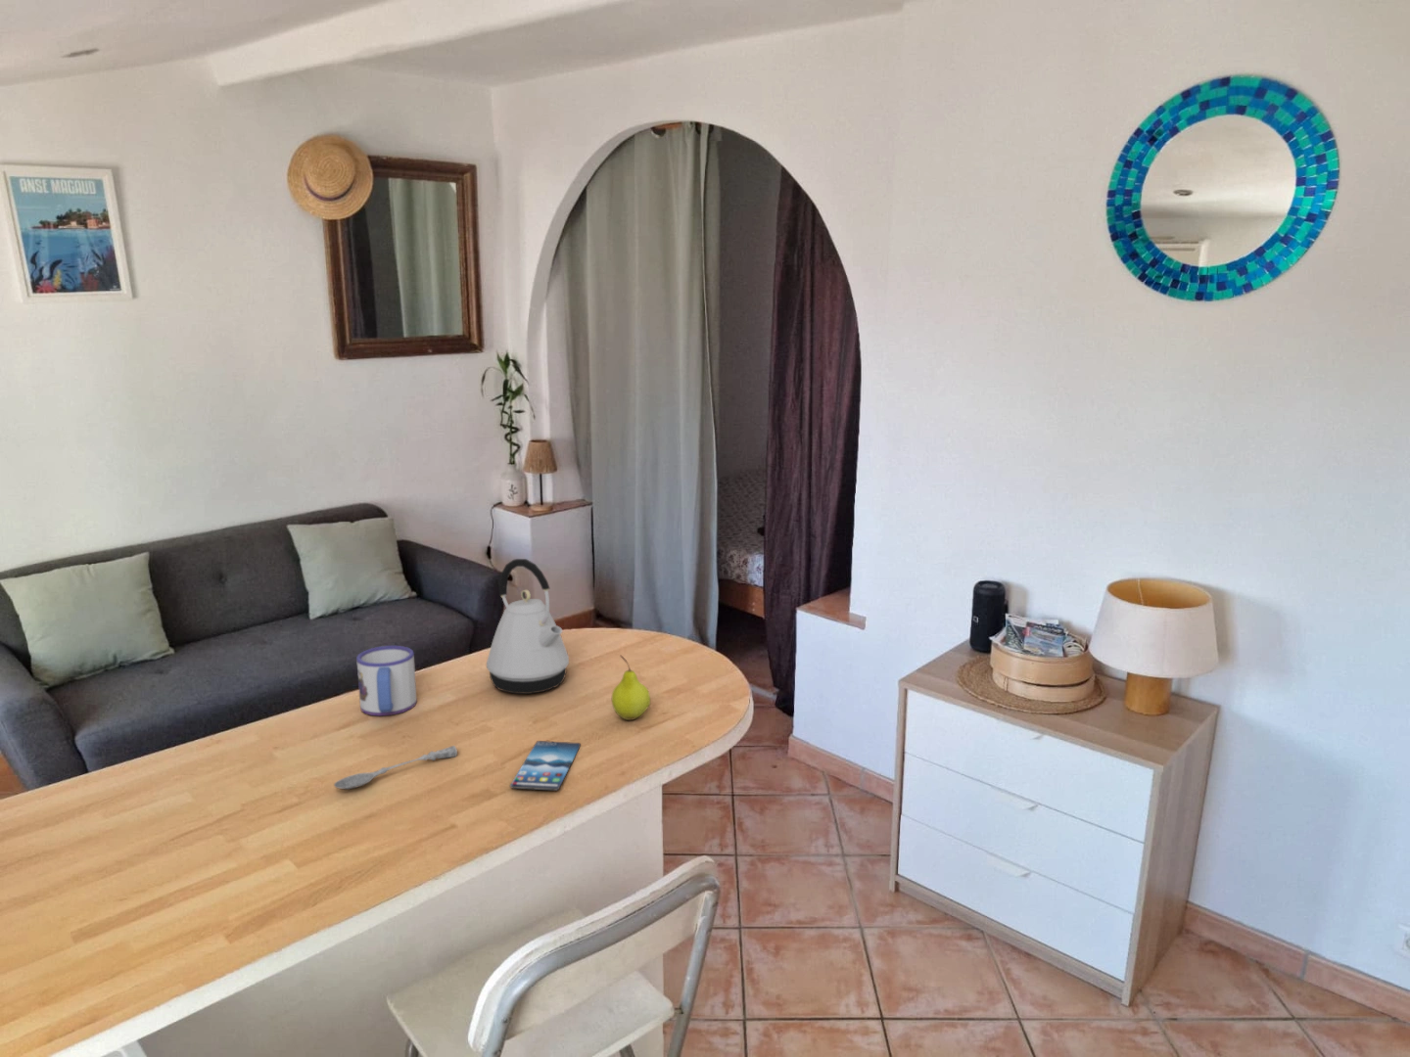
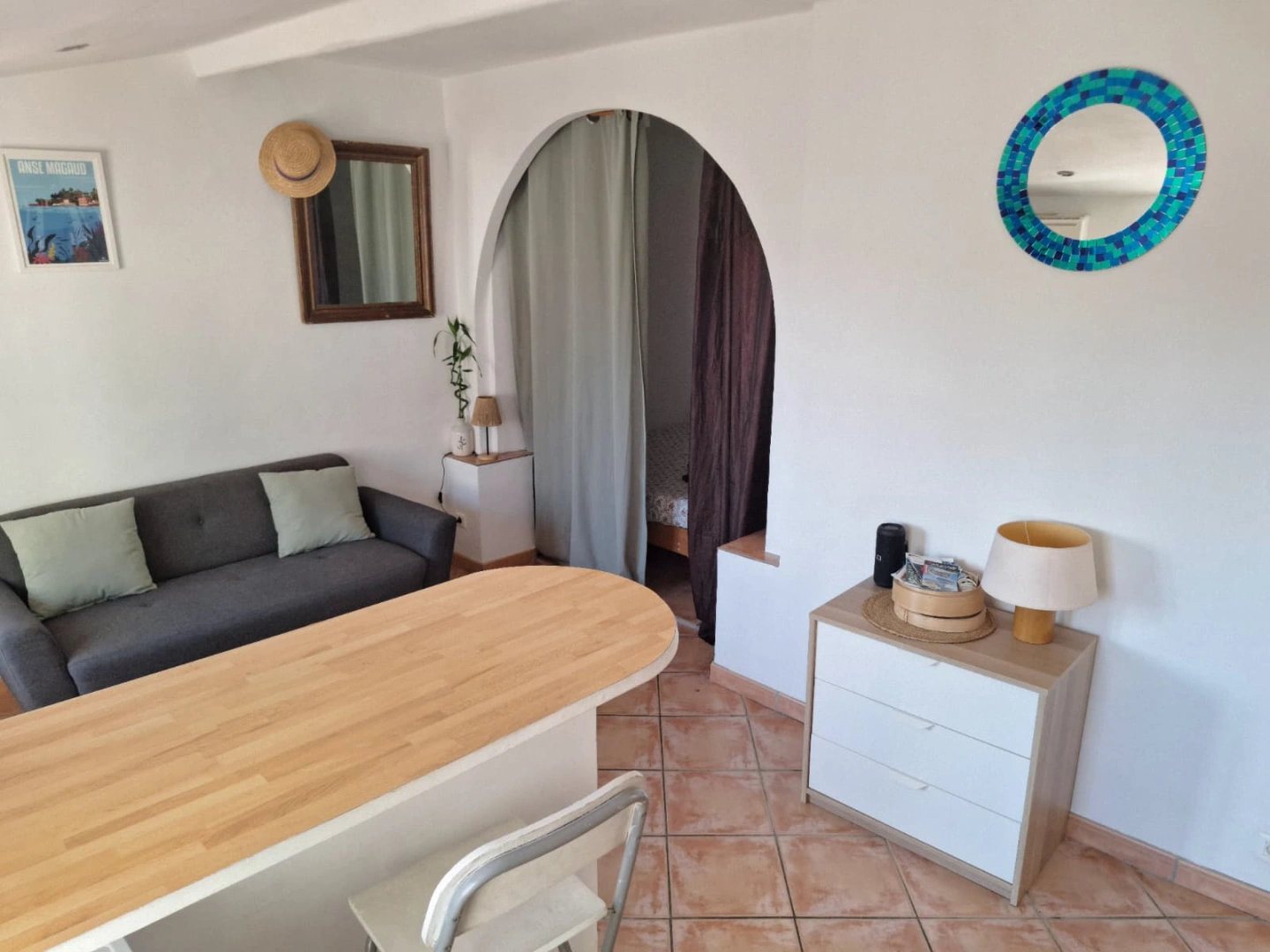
- soupspoon (396, 766)
- smartphone (546, 764)
- mug (385, 683)
- kettle (527, 623)
- fruit (631, 686)
